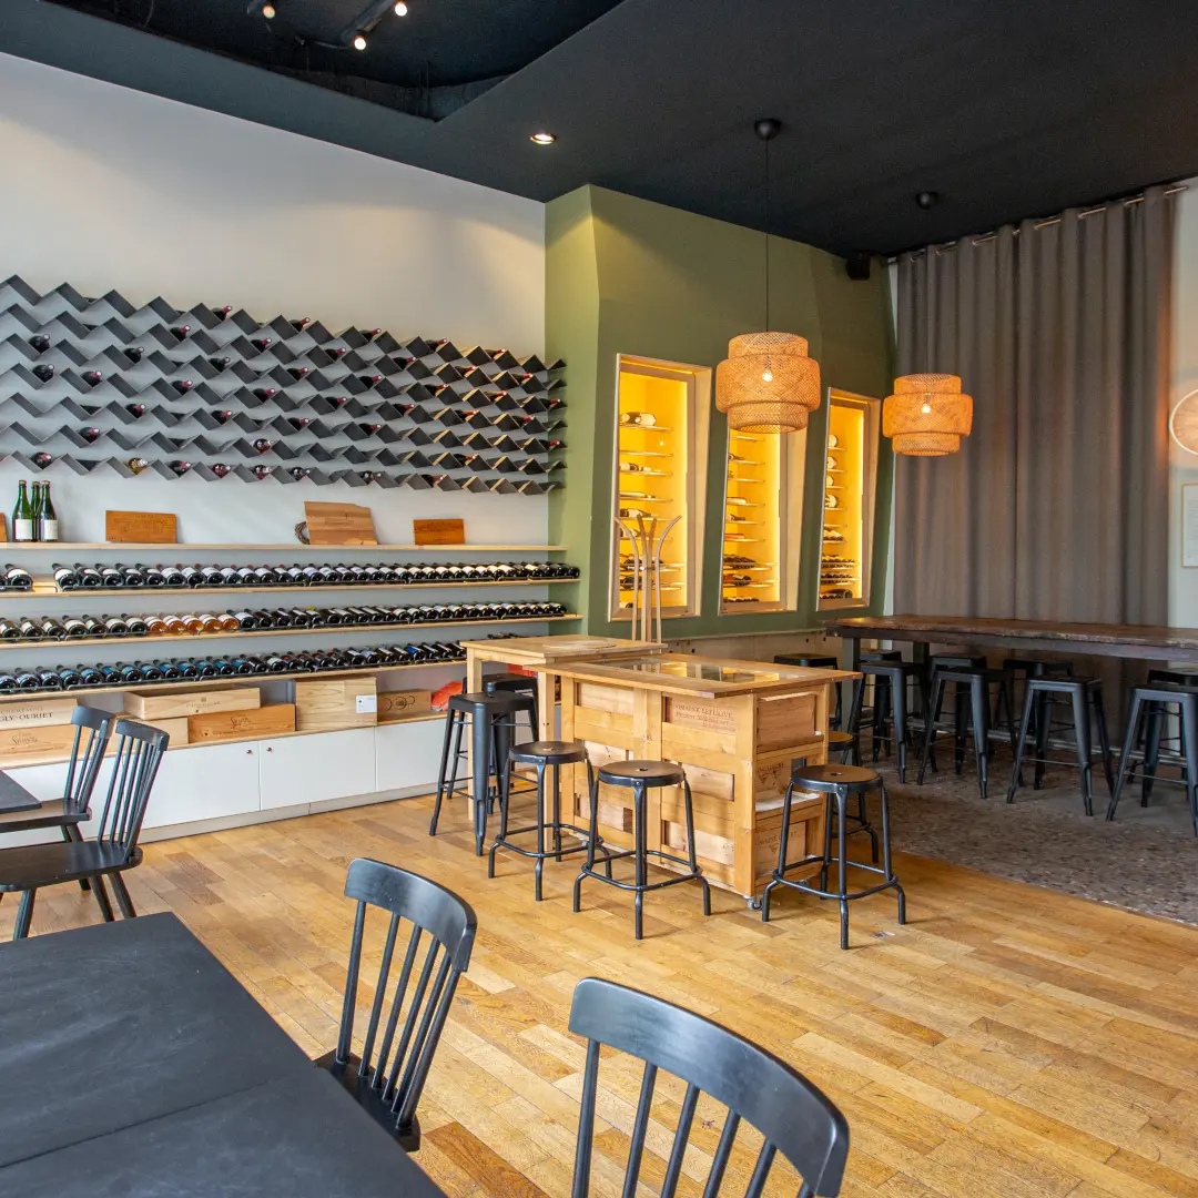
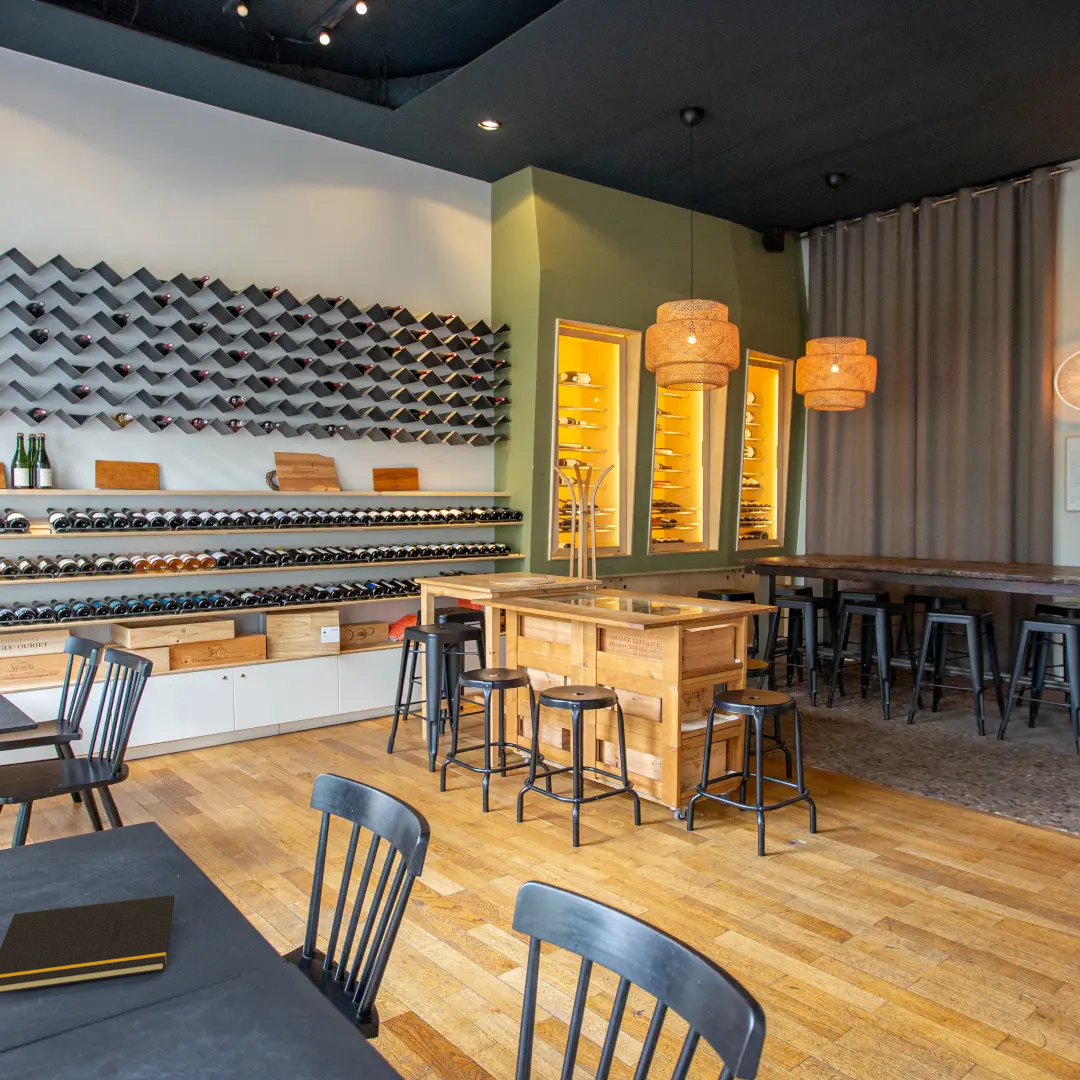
+ notepad (87, 941)
